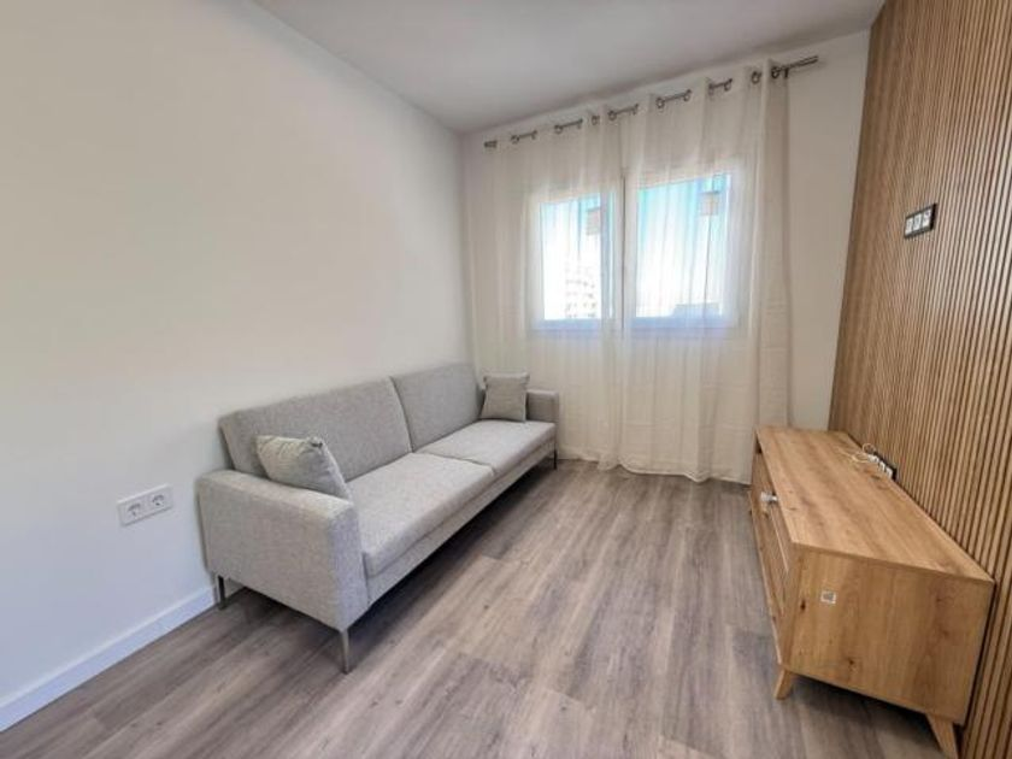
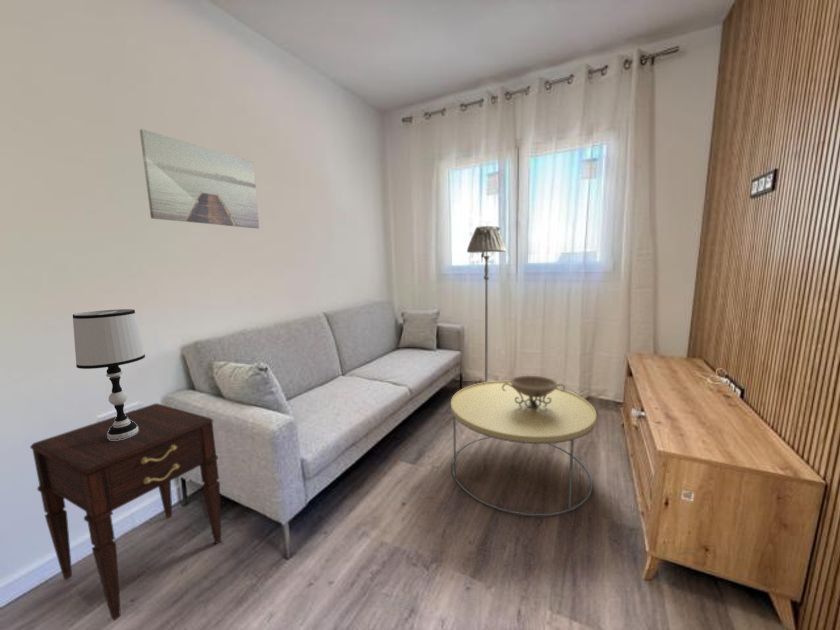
+ decorative bowl (533, 392)
+ floor lamp (486, 313)
+ nightstand (137, 496)
+ wall art (208, 186)
+ table lamp (114, 374)
+ coffee table (519, 436)
